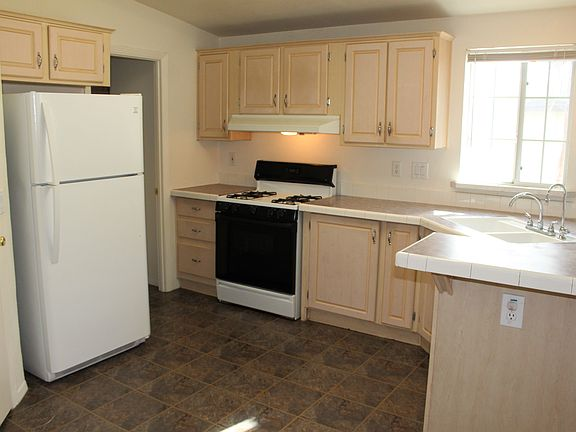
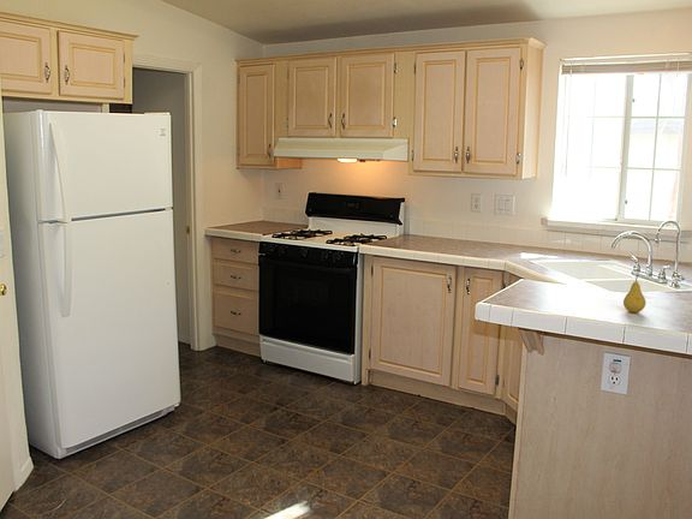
+ fruit (634, 293)
